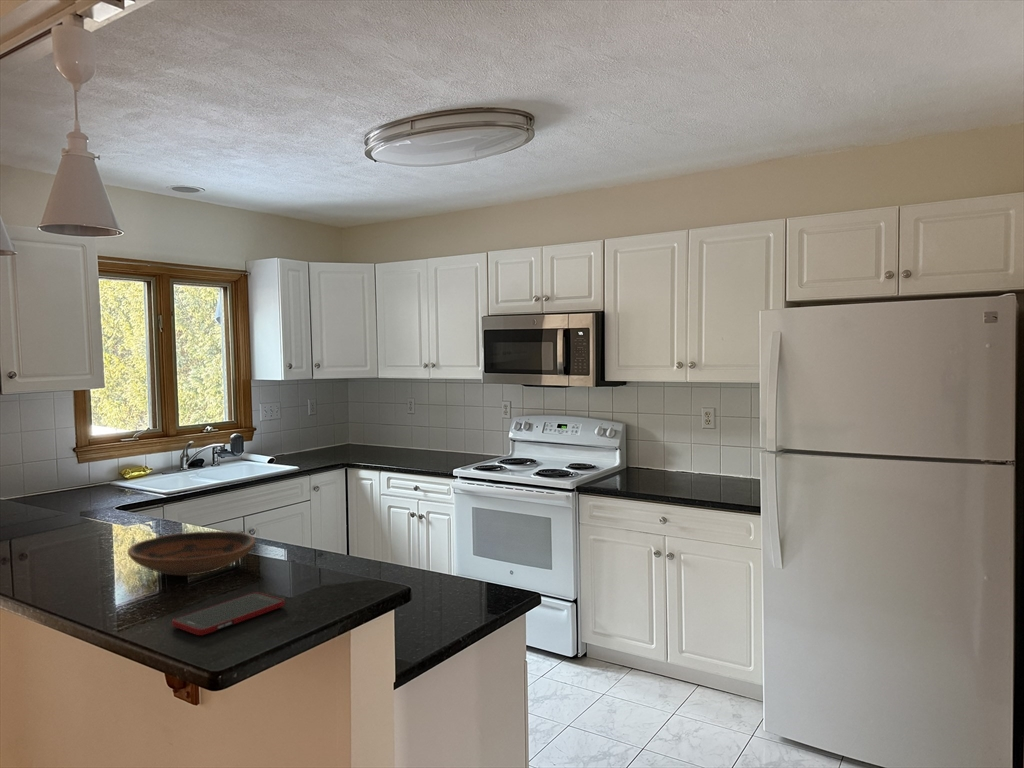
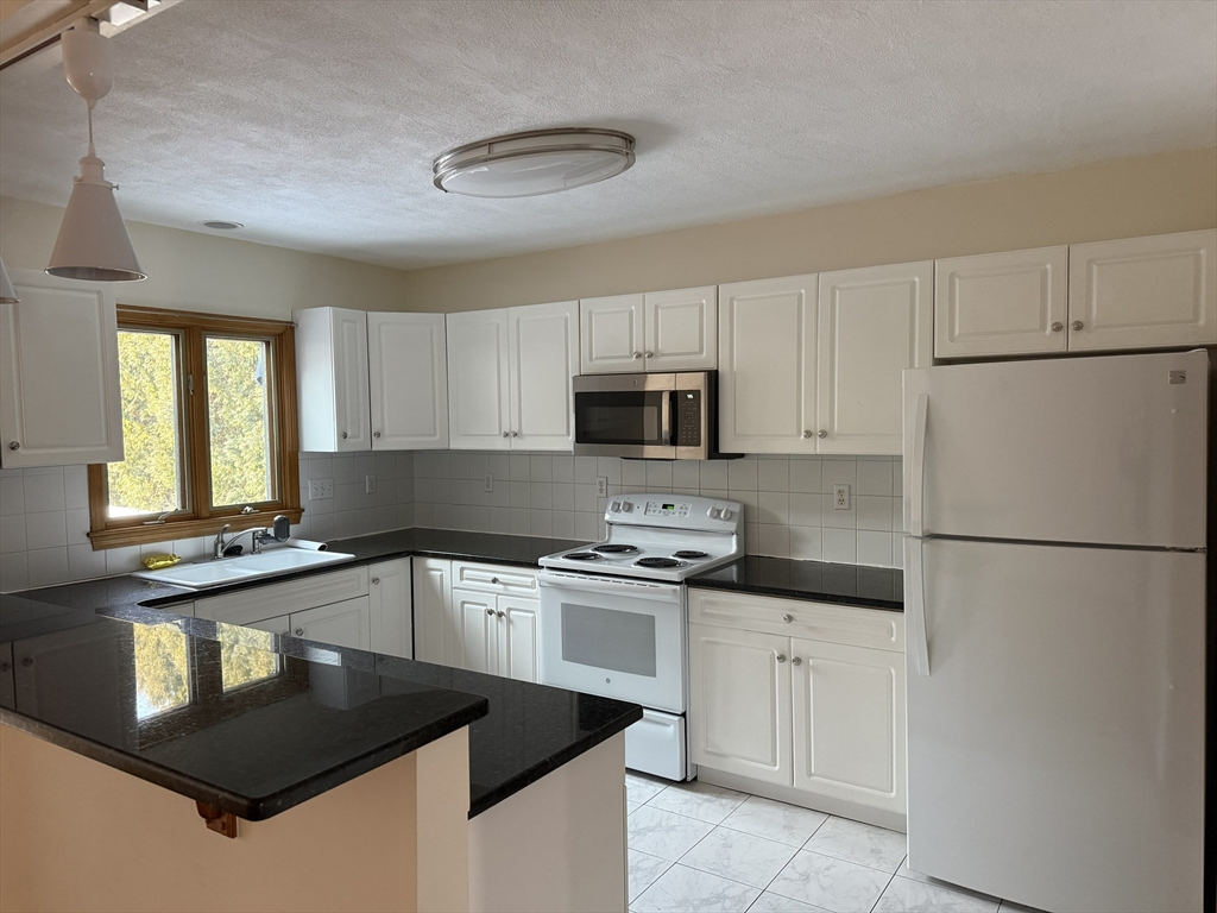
- bowl (194, 555)
- cell phone (230, 612)
